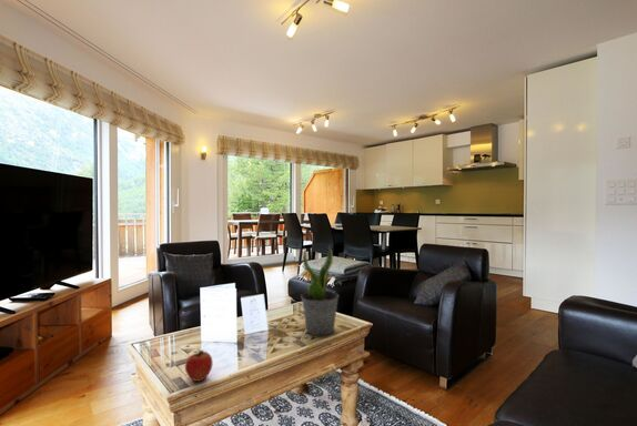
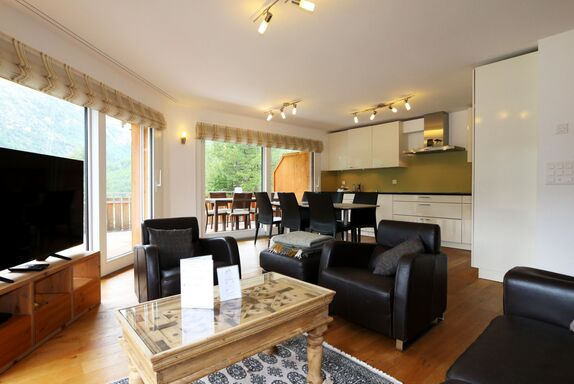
- apple (199, 363)
- potted plant (320, 287)
